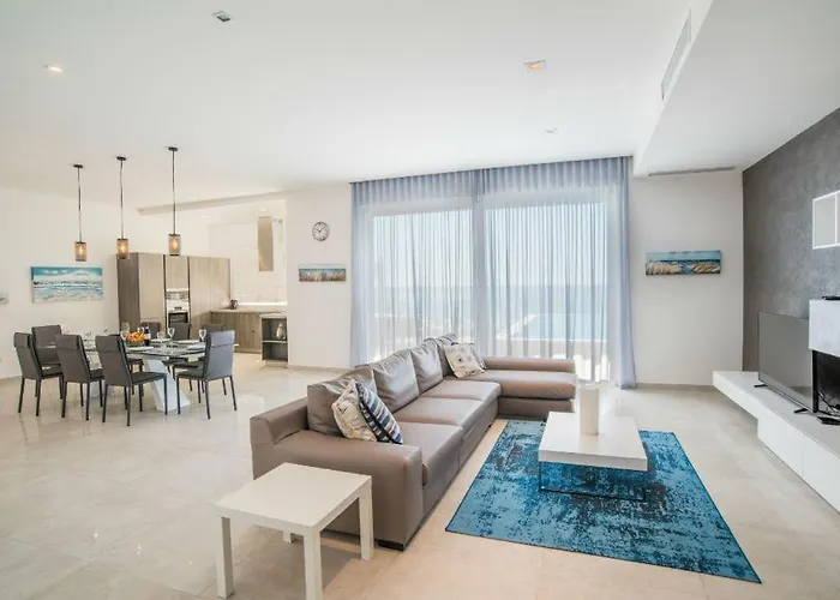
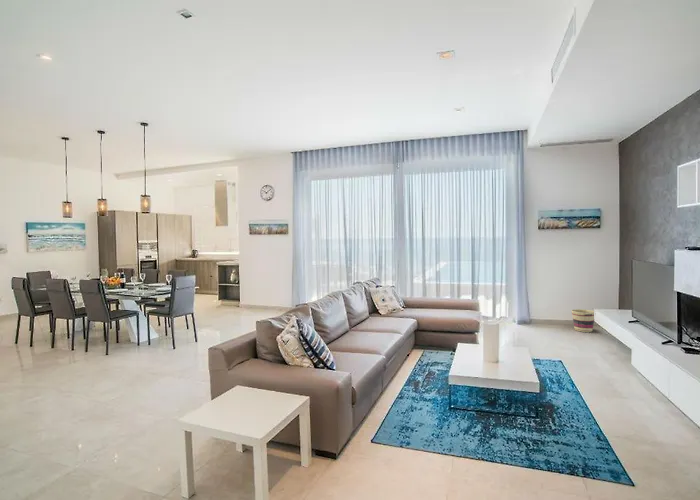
+ basket (583, 320)
